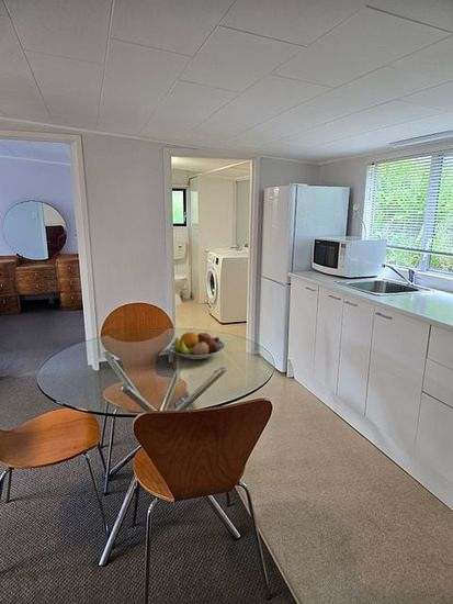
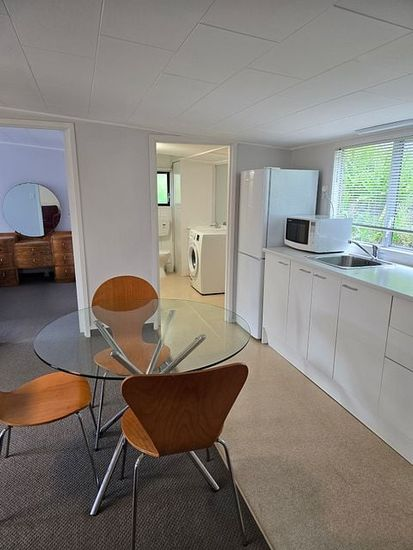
- fruit bowl (196, 343)
